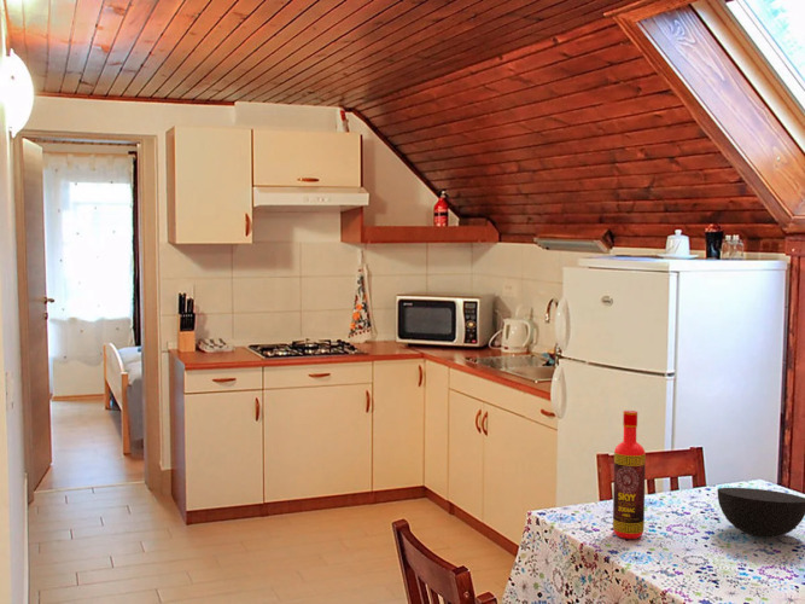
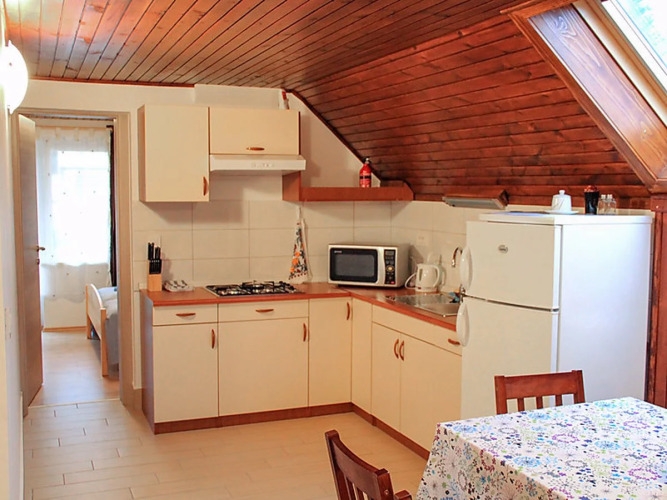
- bottle (629, 474)
- bowl (762, 512)
